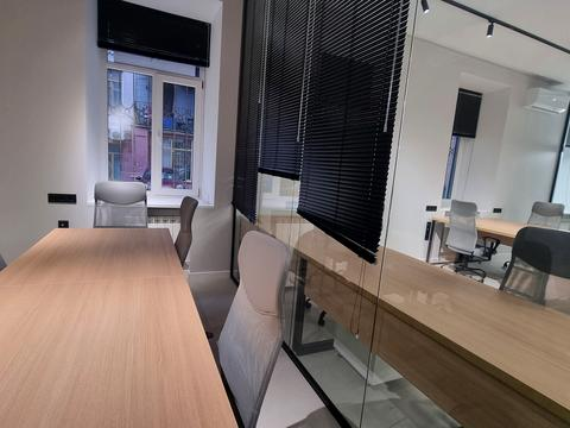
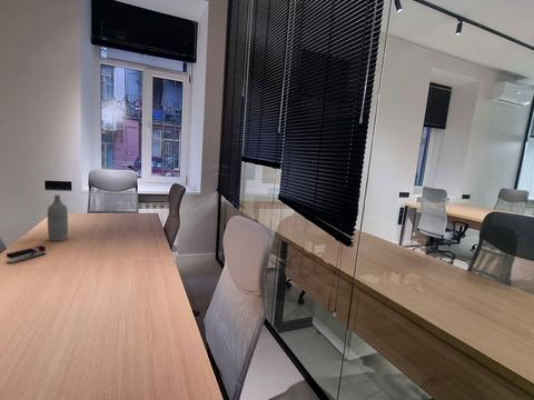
+ stapler (27, 253)
+ bottle (57, 217)
